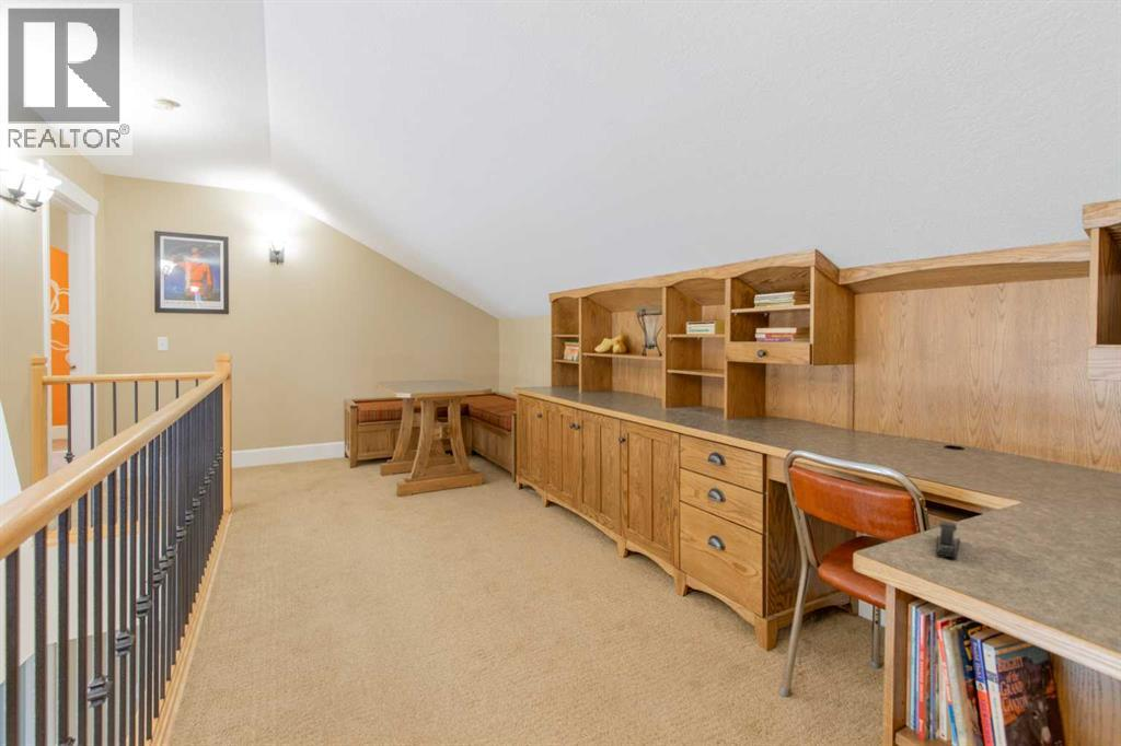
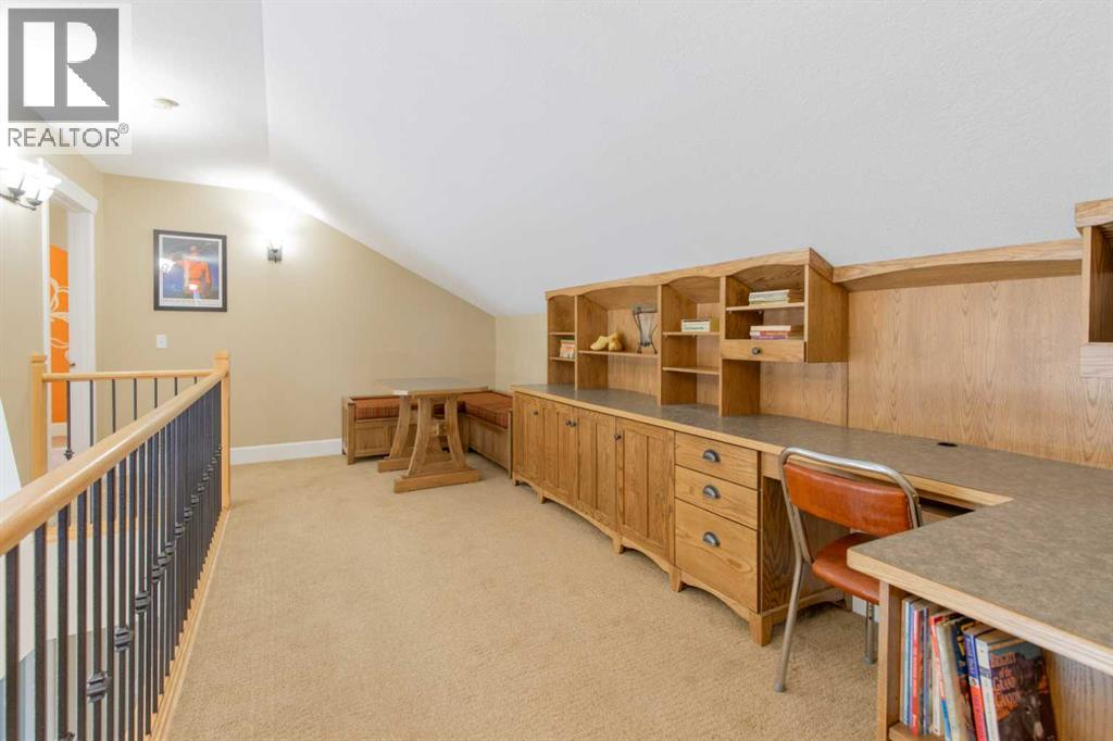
- stapler (947, 537)
